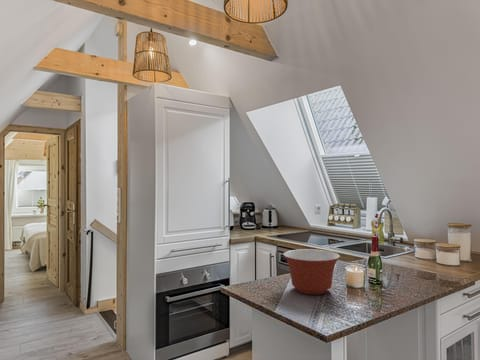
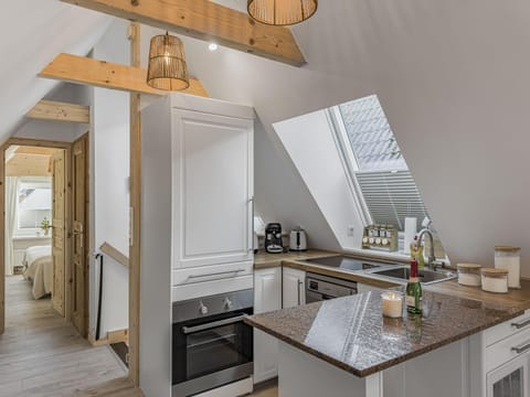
- mixing bowl (311, 272)
